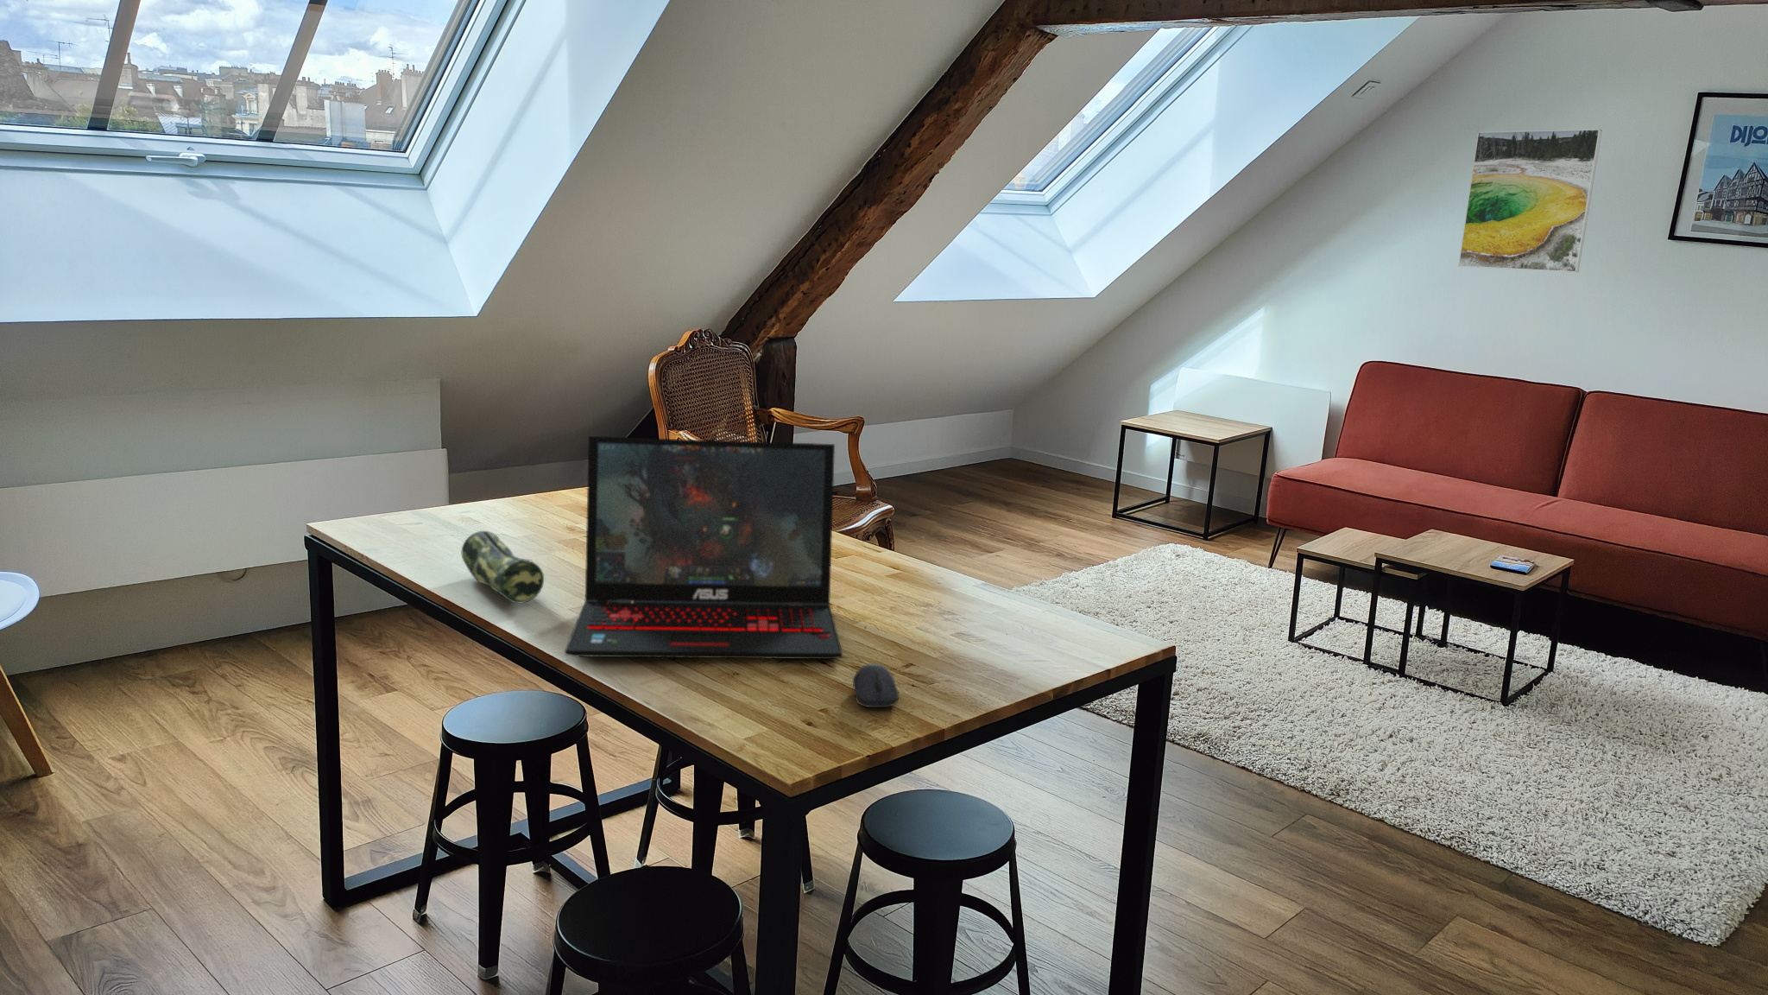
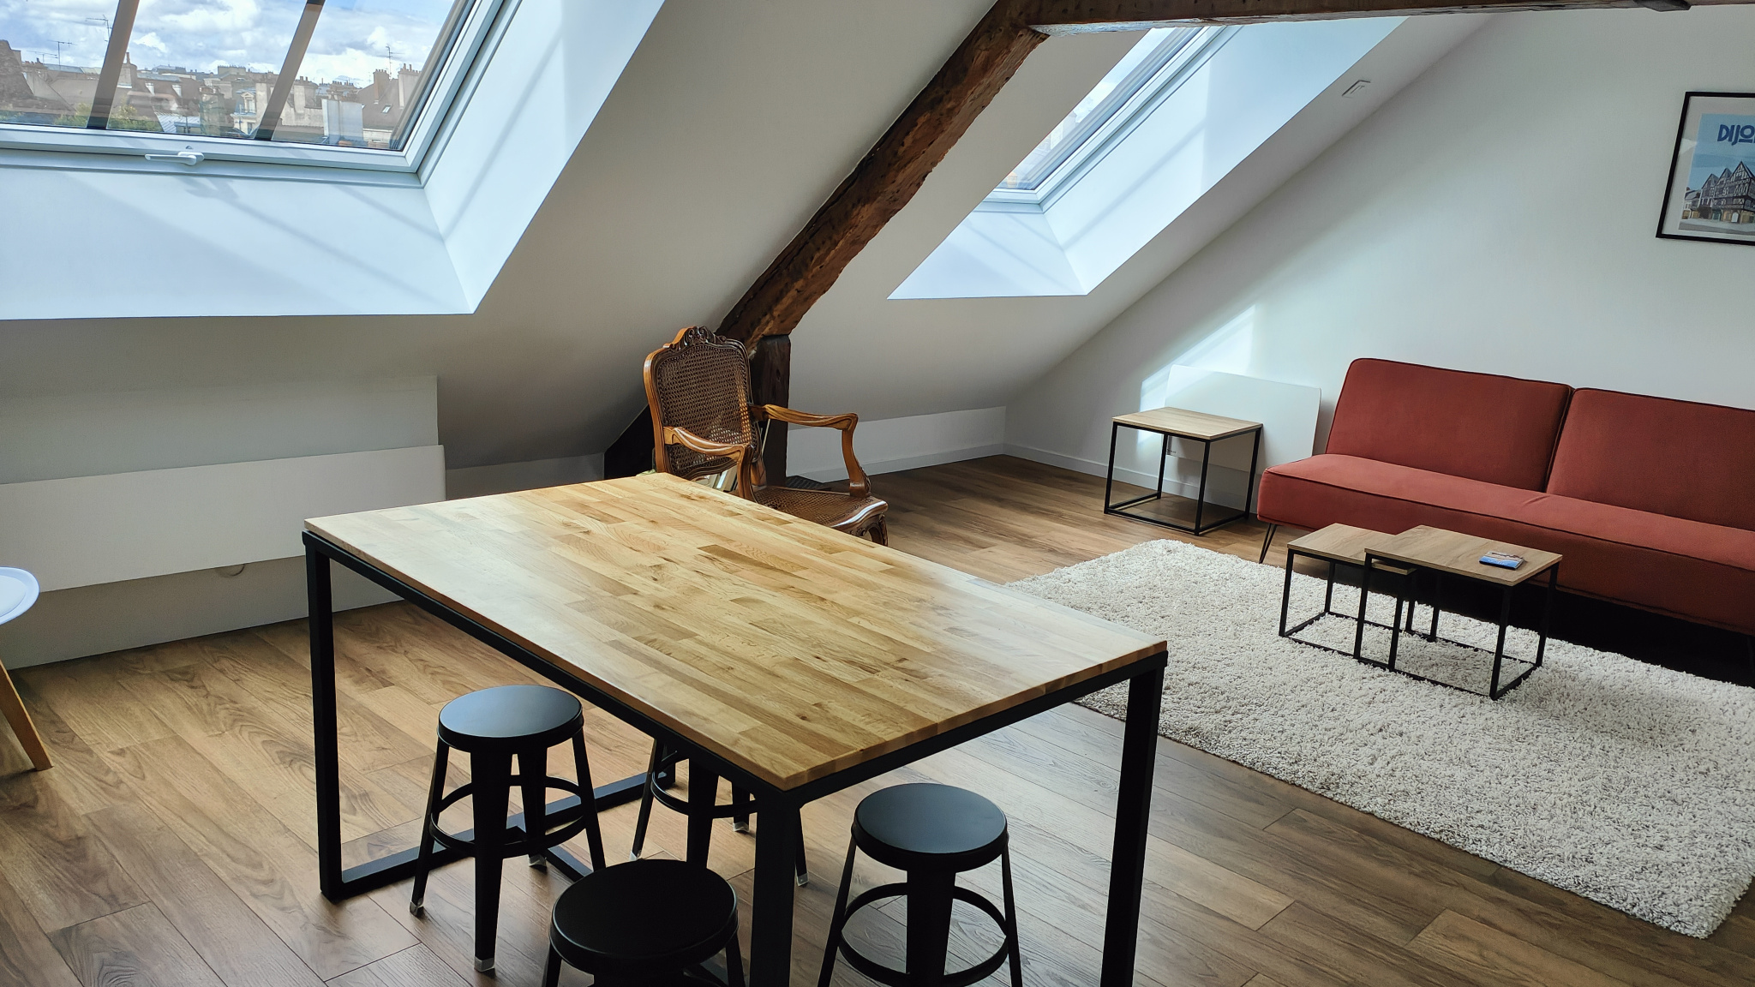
- pencil case (503, 567)
- computer mouse (874, 683)
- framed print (1528, 200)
- laptop (709, 544)
